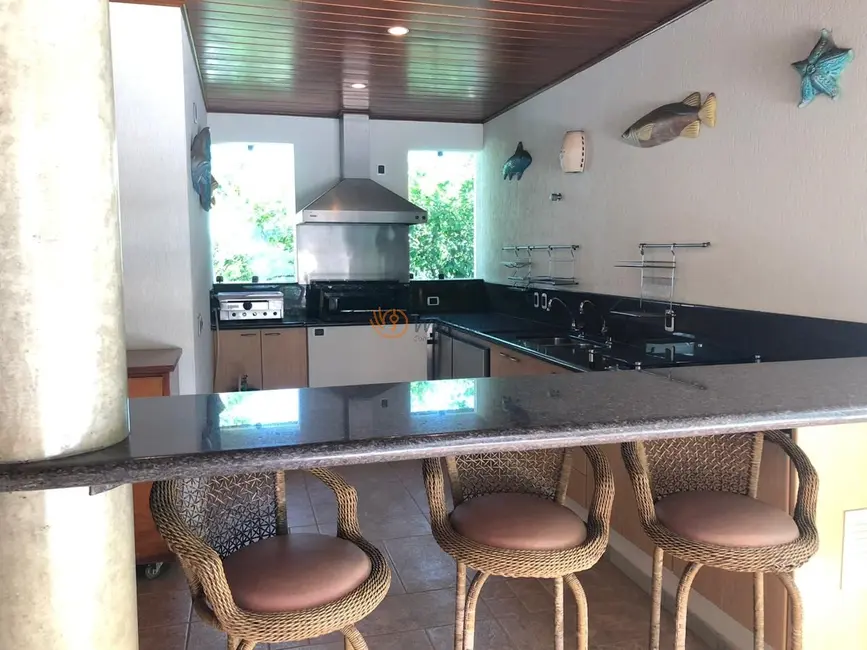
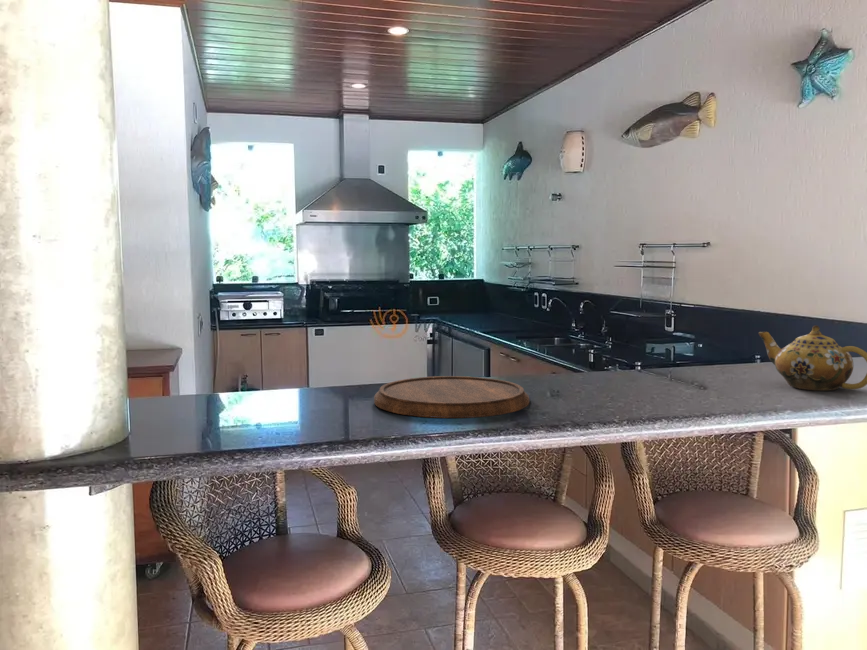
+ teapot (813, 356)
+ cutting board (451, 394)
